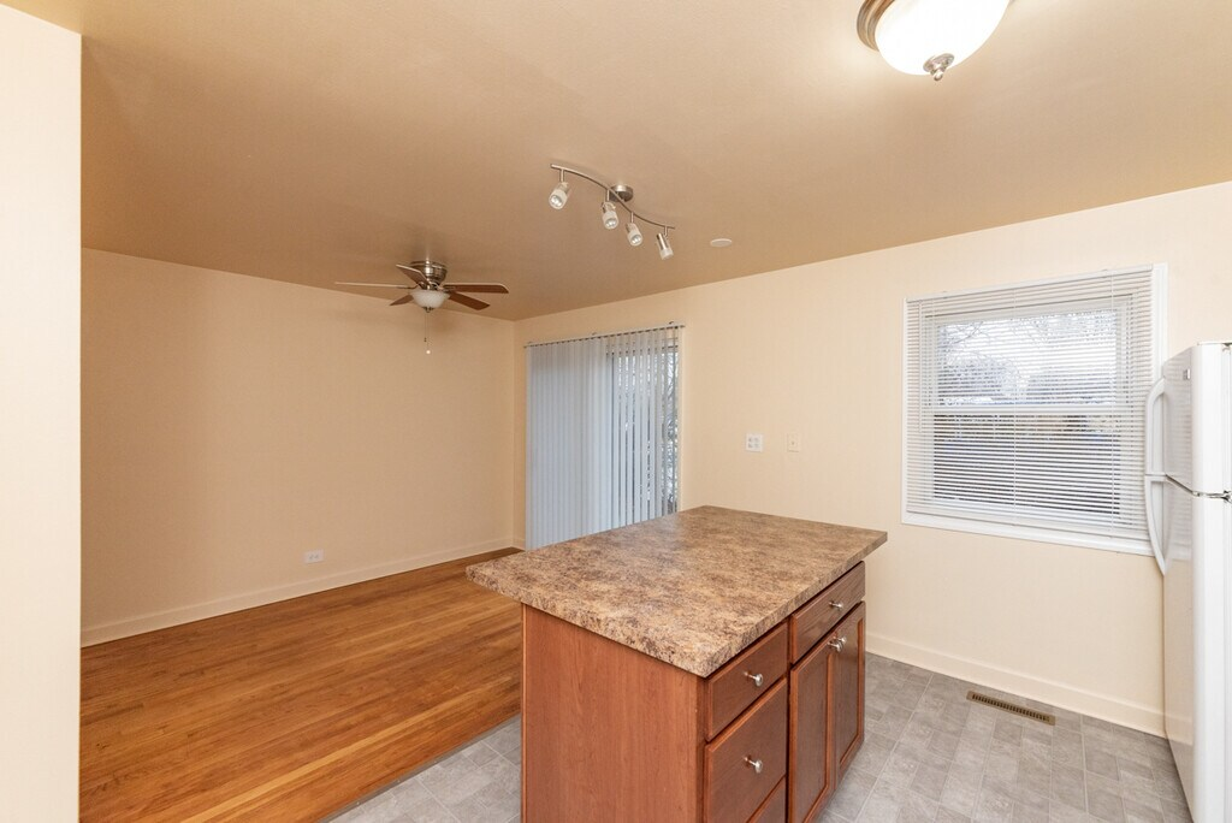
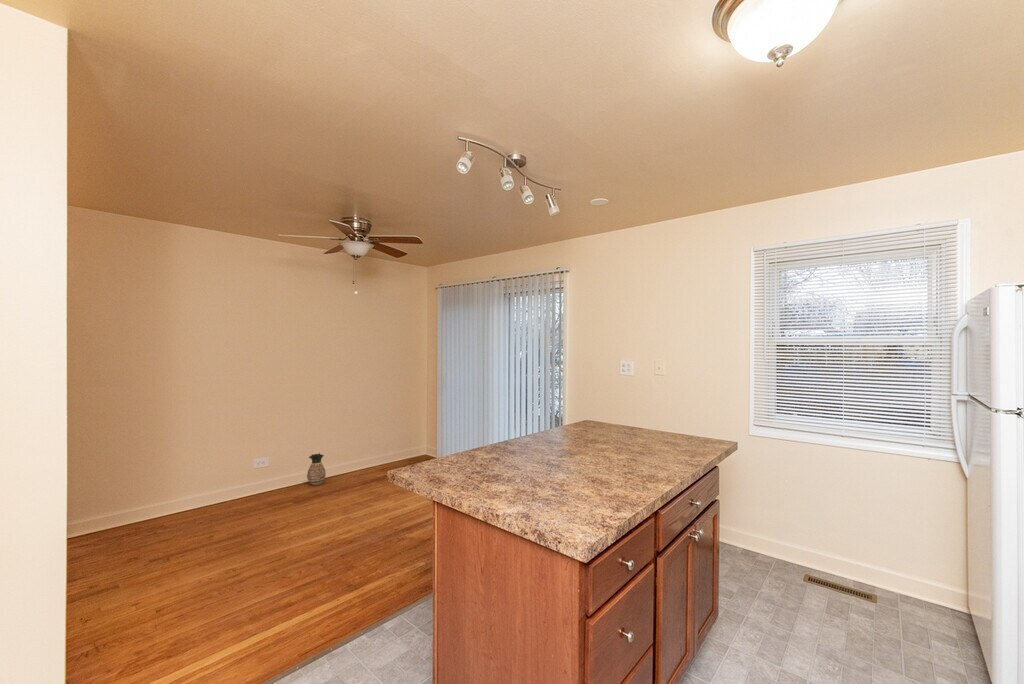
+ ceramic jug (316, 469)
